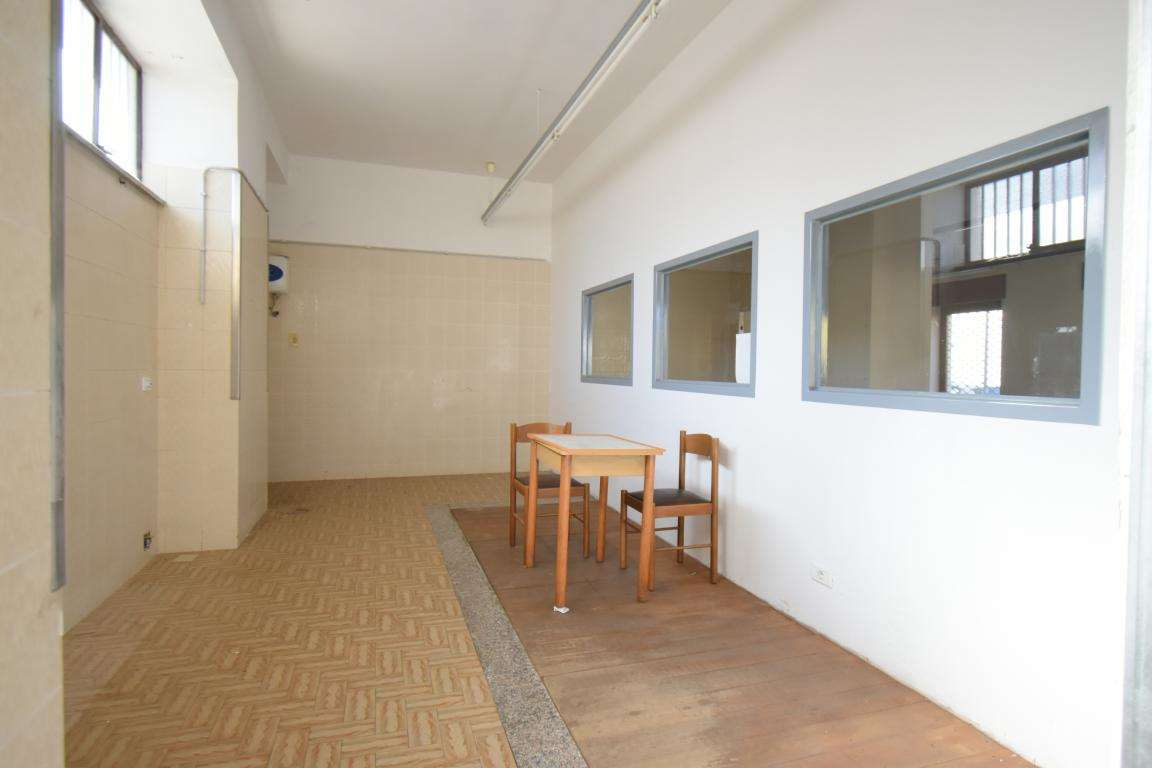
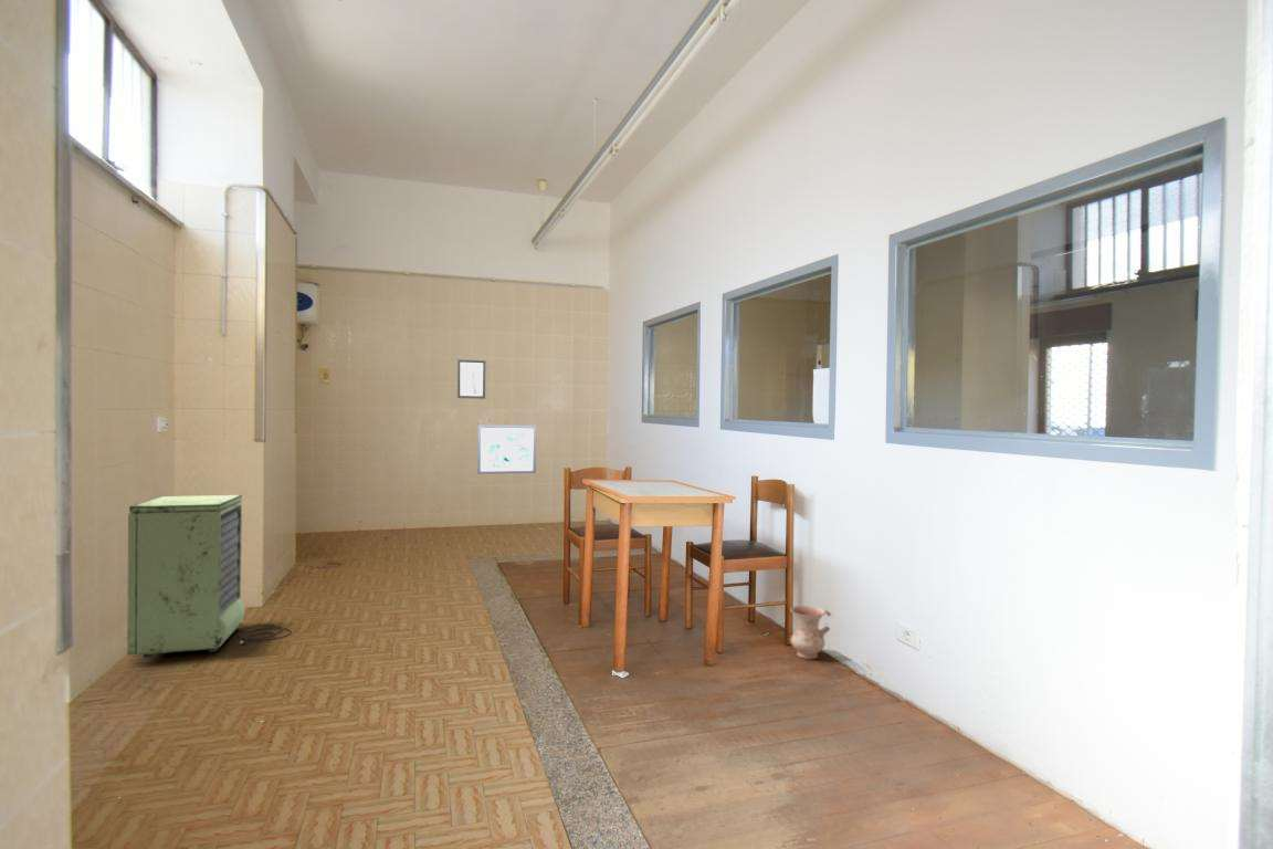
+ storage cabinet (219, 569)
+ wall art (506, 449)
+ ceramic jug (811, 631)
+ wall art (471, 379)
